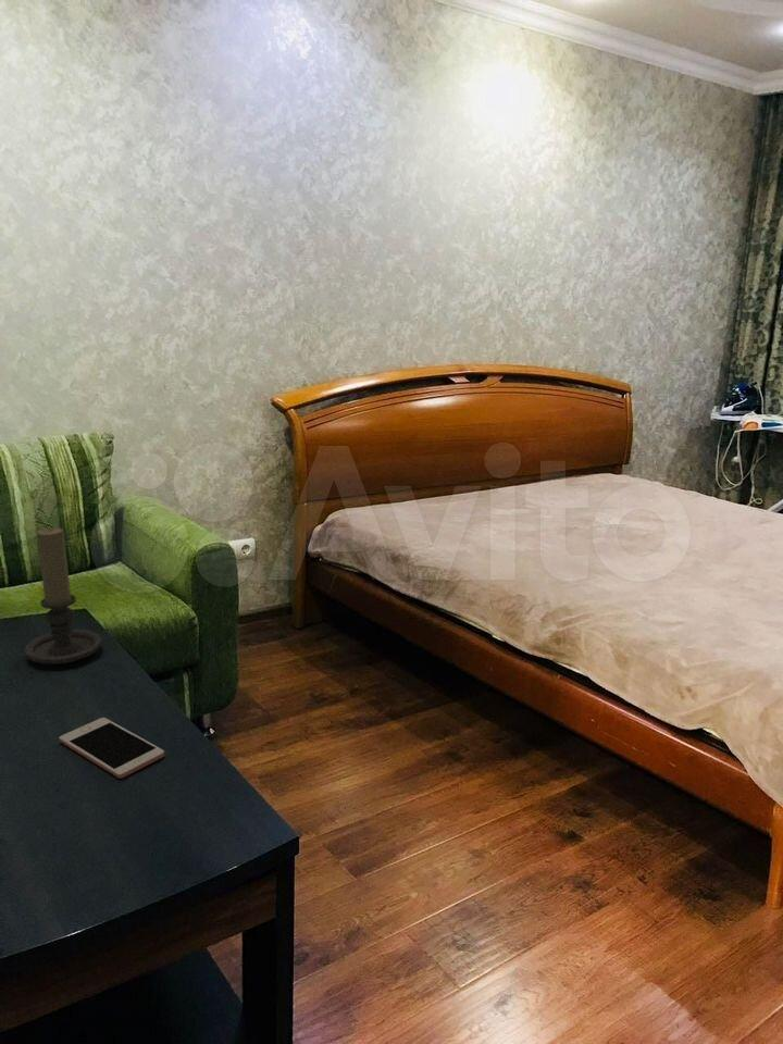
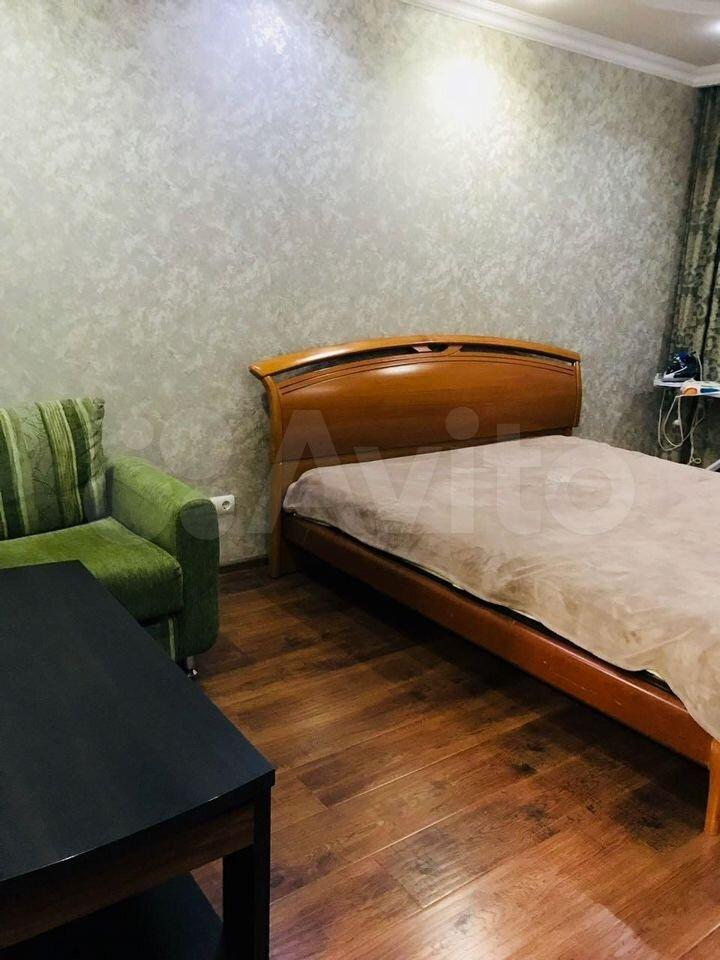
- cell phone (111, 746)
- candle holder (57, 589)
